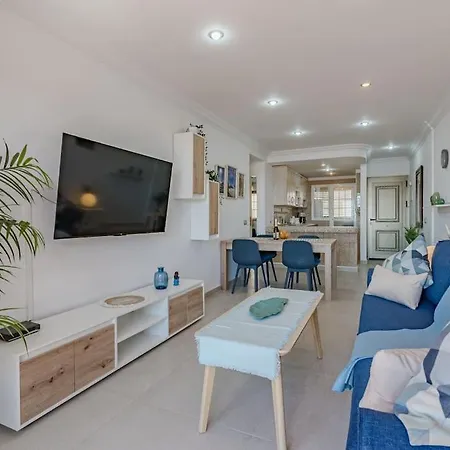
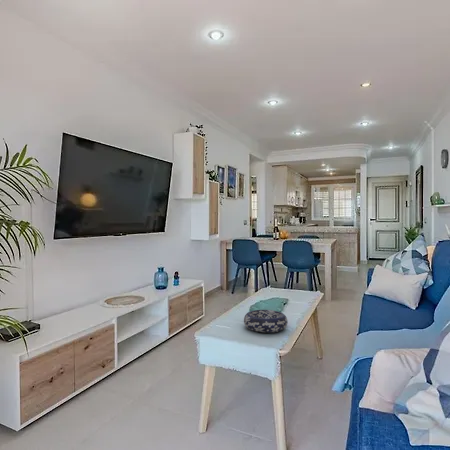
+ decorative bowl (265, 320)
